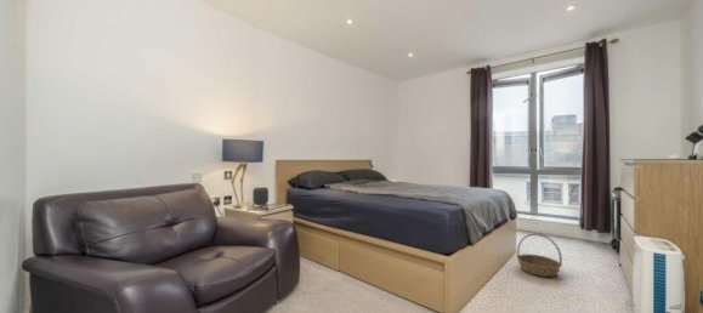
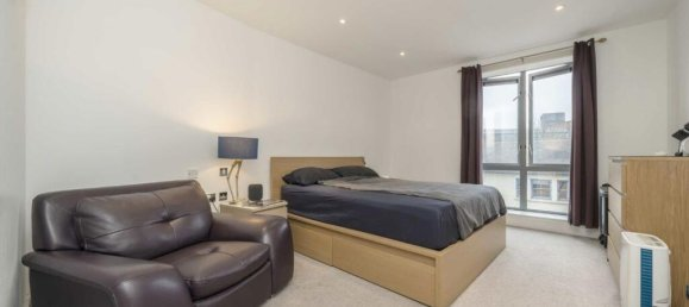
- basket (538, 255)
